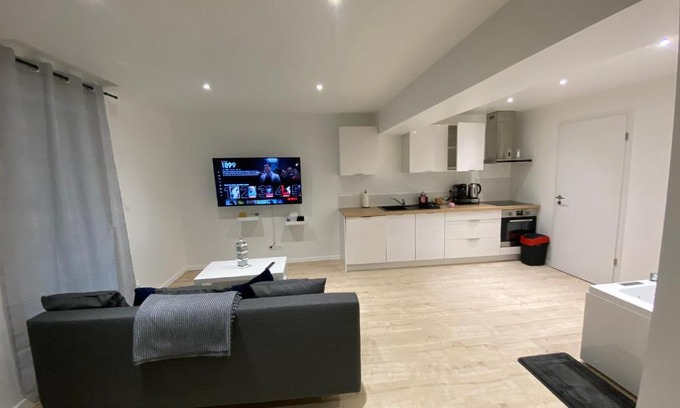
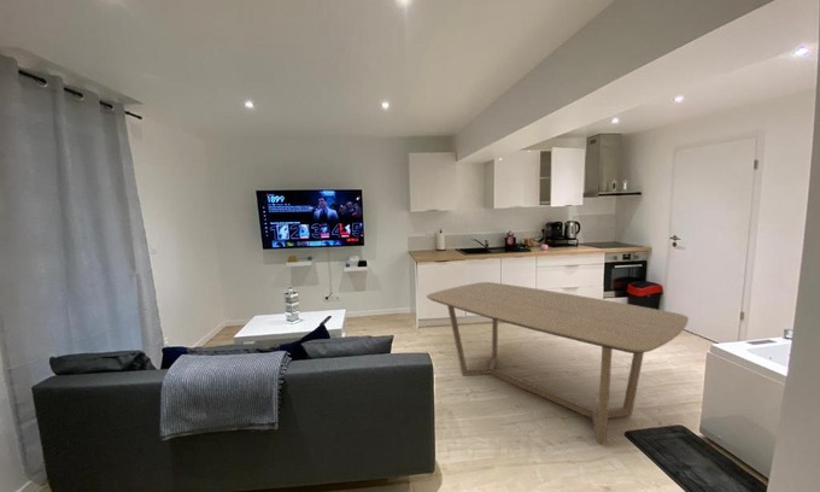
+ dining table (538, 330)
